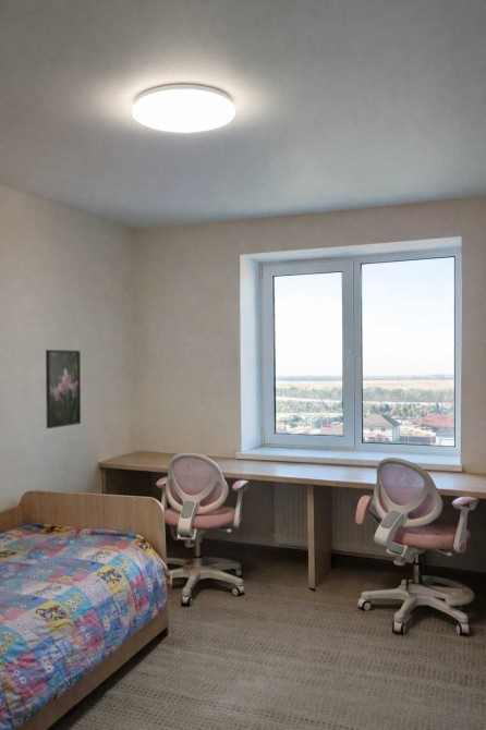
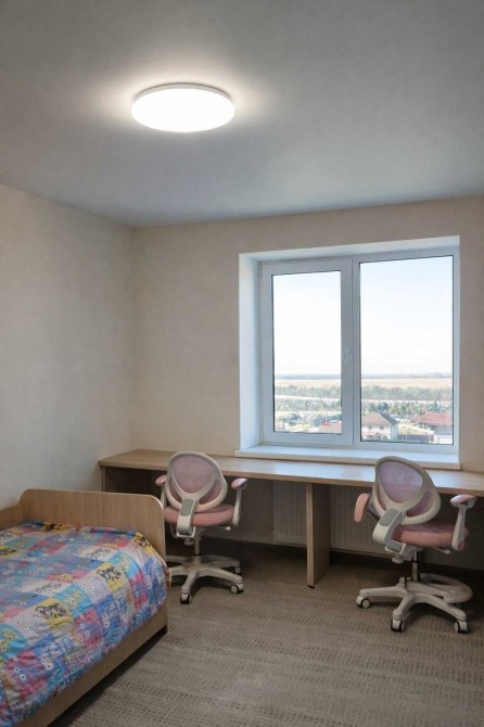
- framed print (63, 388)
